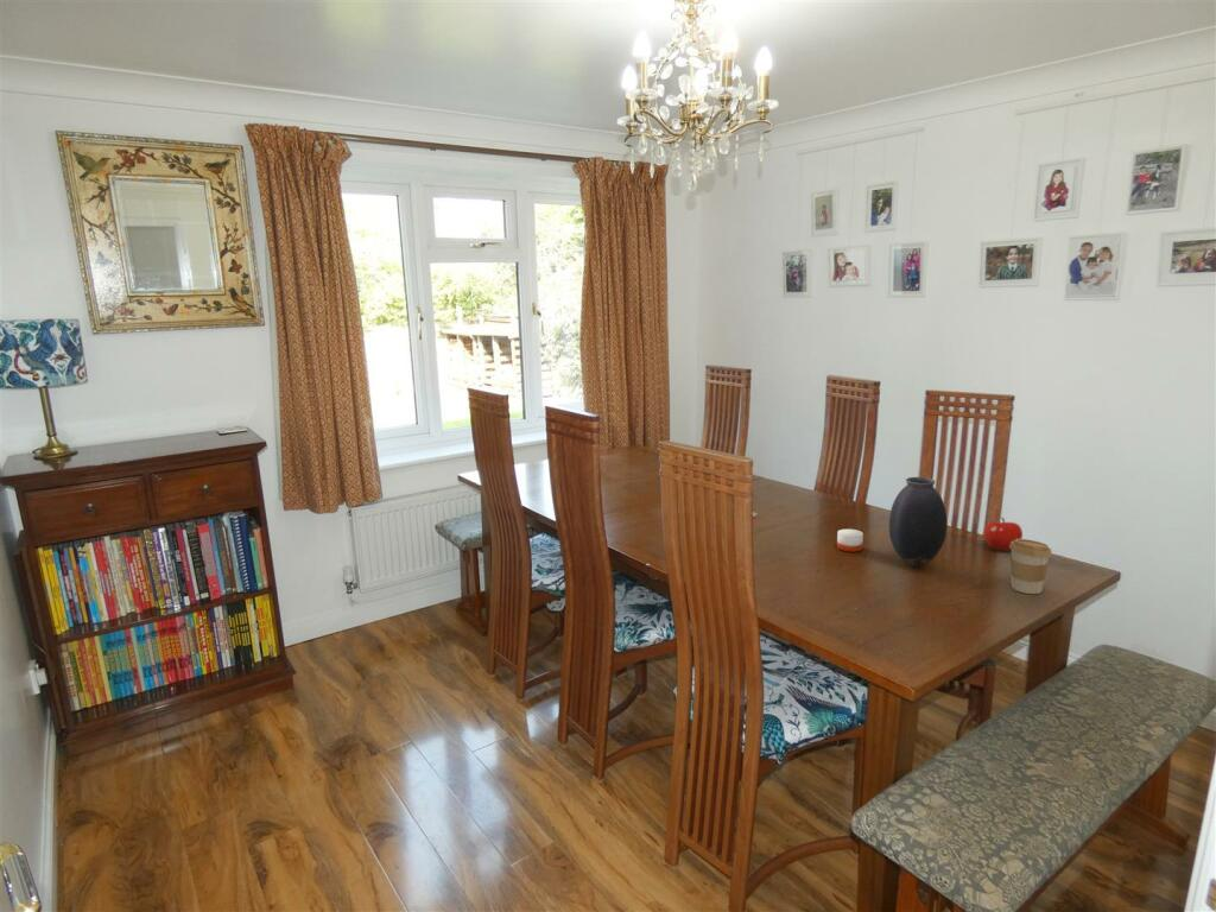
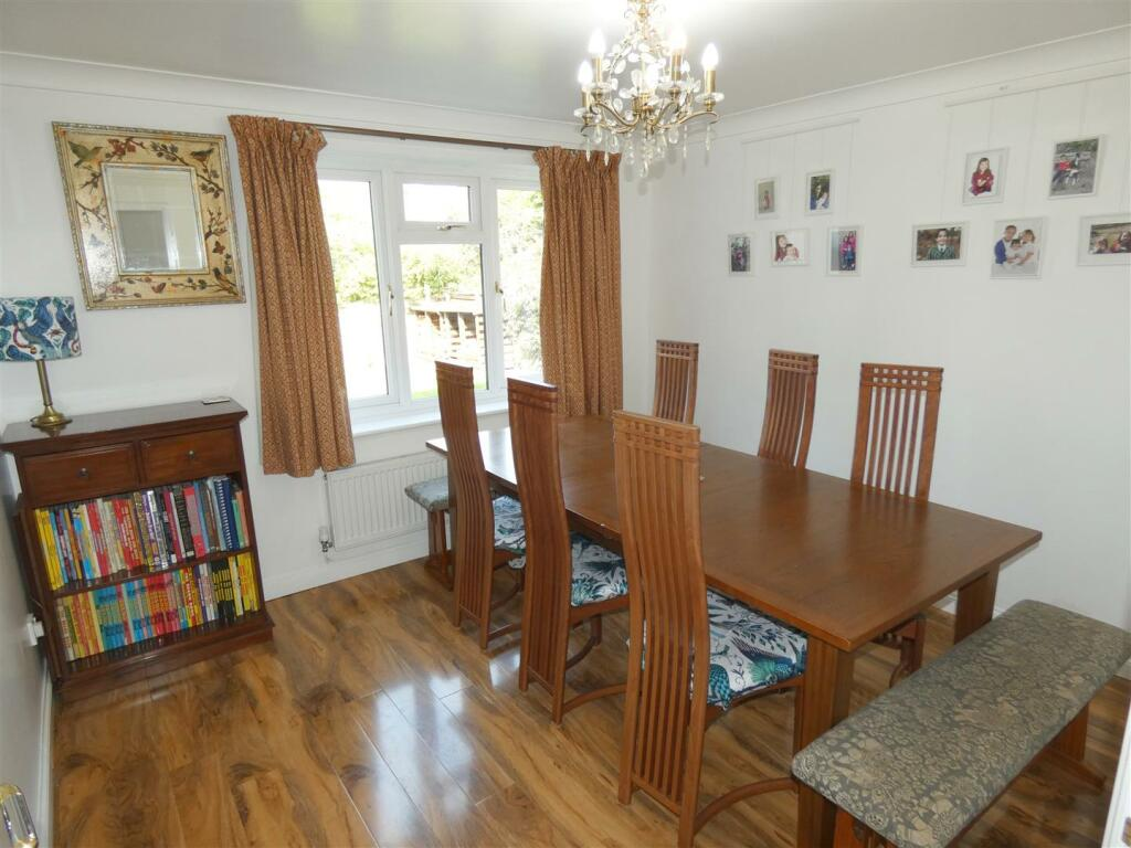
- vase (917, 522)
- candle (850, 532)
- fruit (1002, 533)
- coffee cup (1028, 564)
